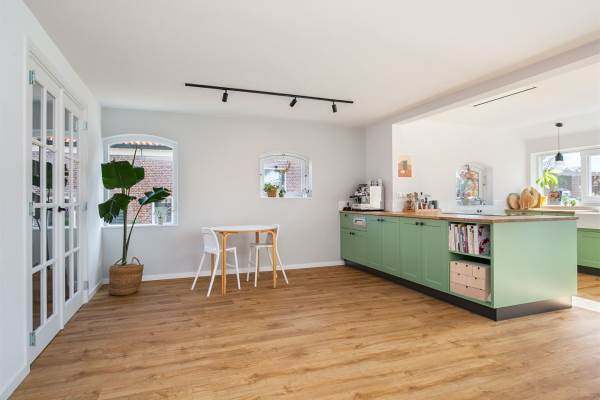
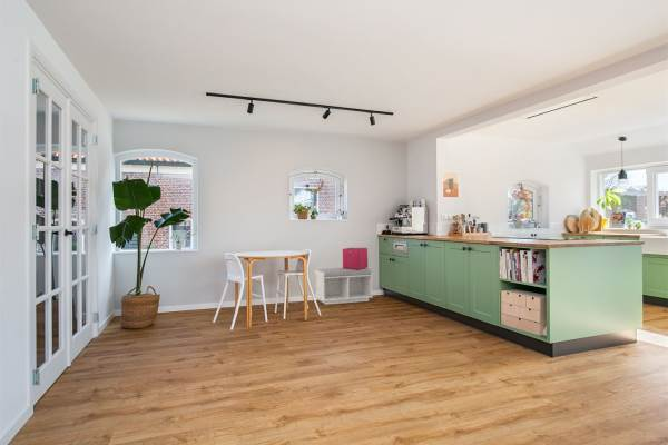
+ storage bin (354, 258)
+ bench (344, 284)
